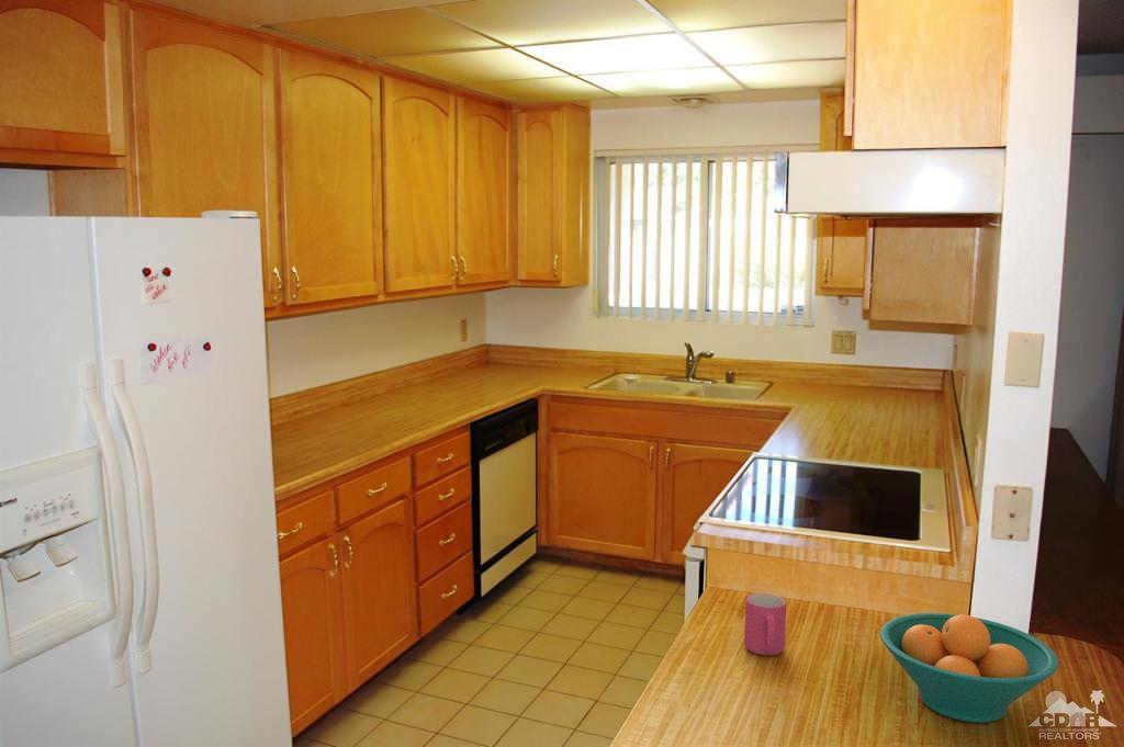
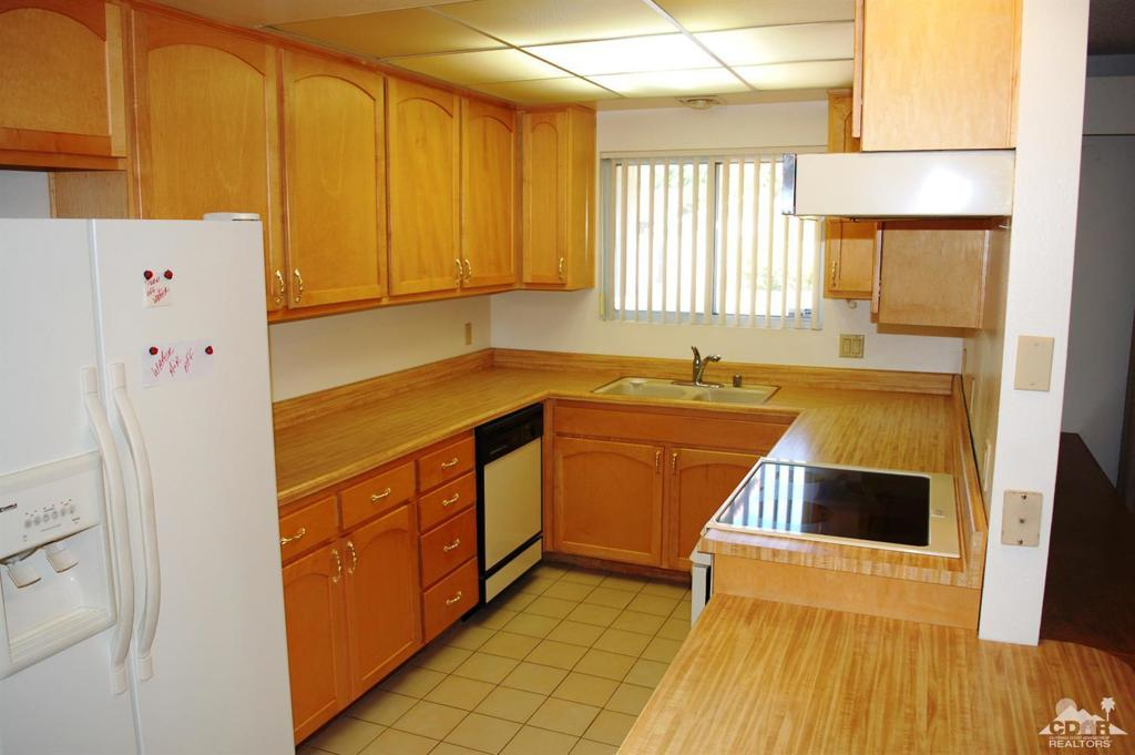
- fruit bowl (965, 660)
- mug (766, 627)
